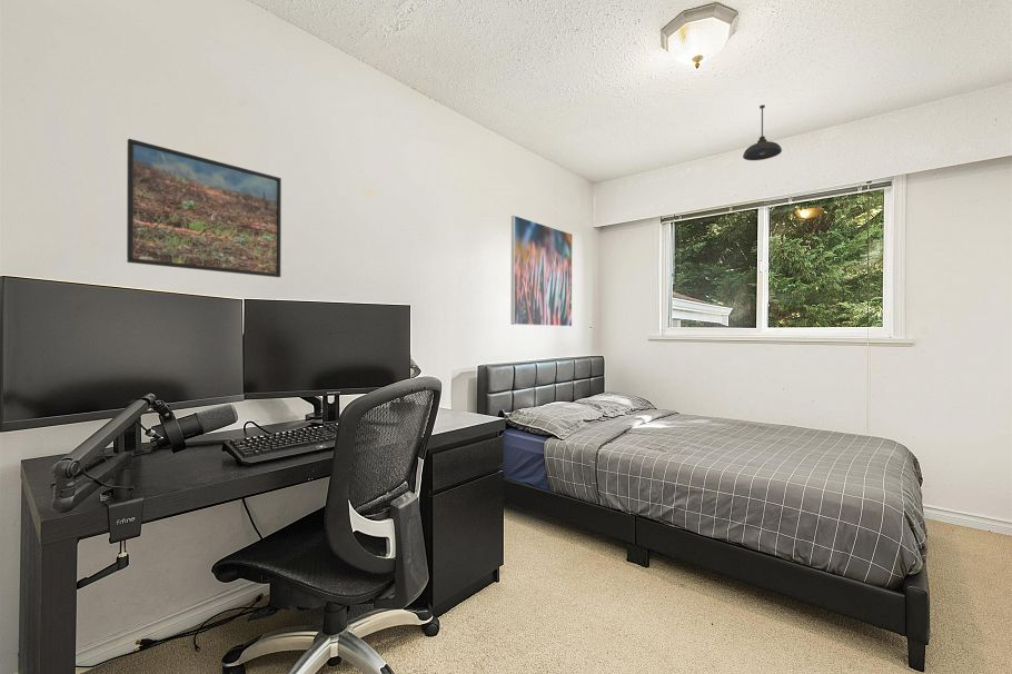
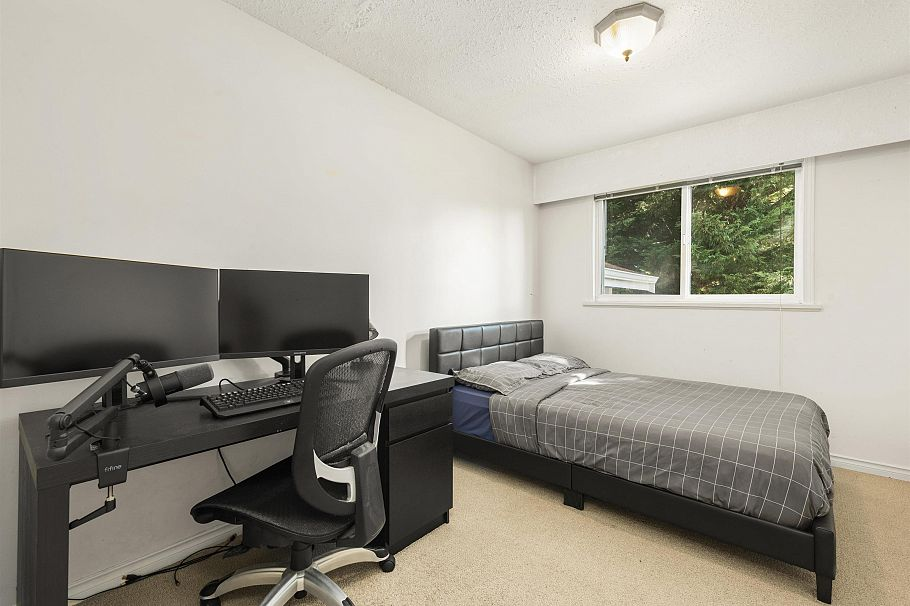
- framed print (211, 216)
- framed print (544, 275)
- pendant light (762, 130)
